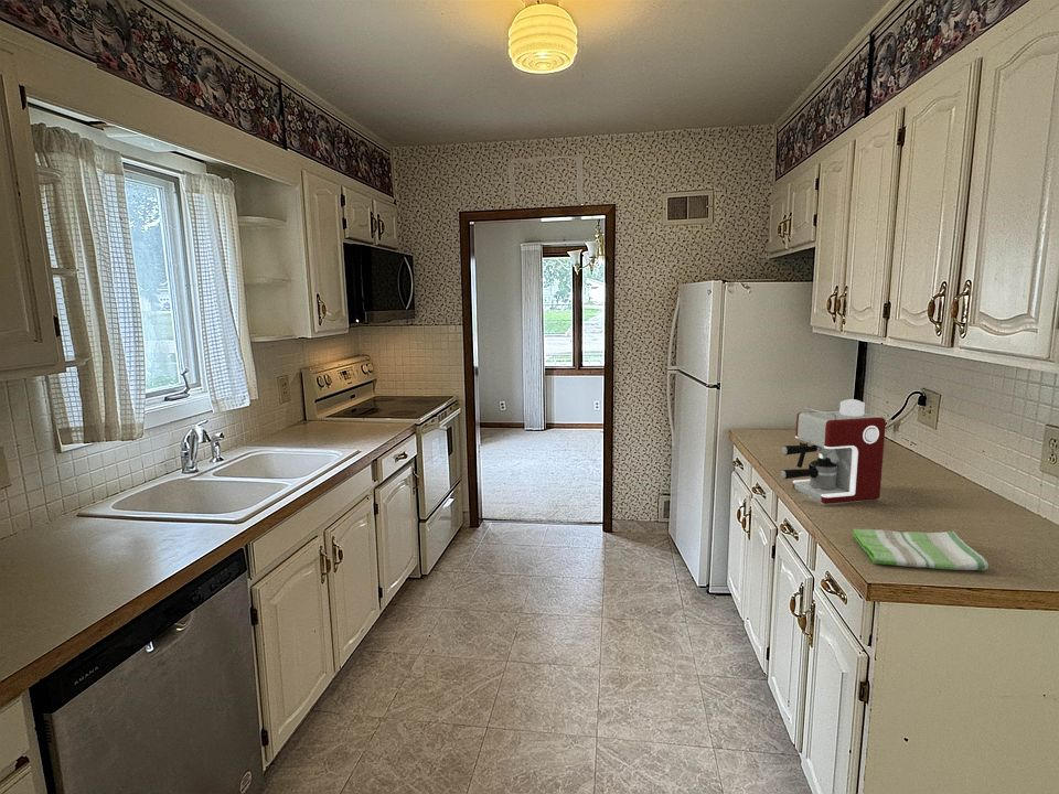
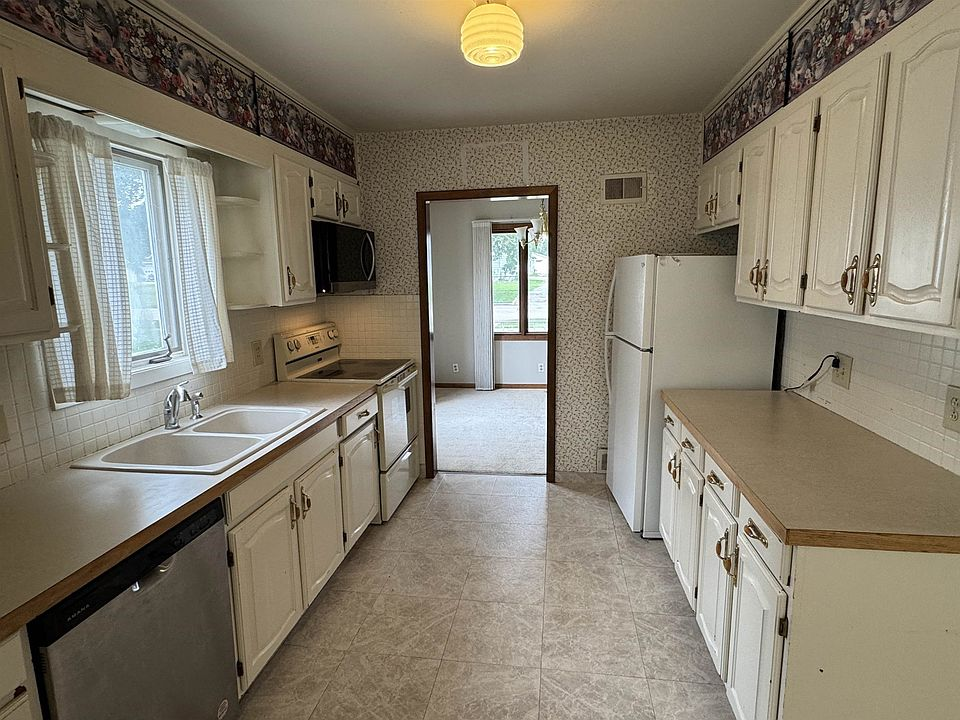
- dish towel (916, 546)
- coffee maker (825, 449)
